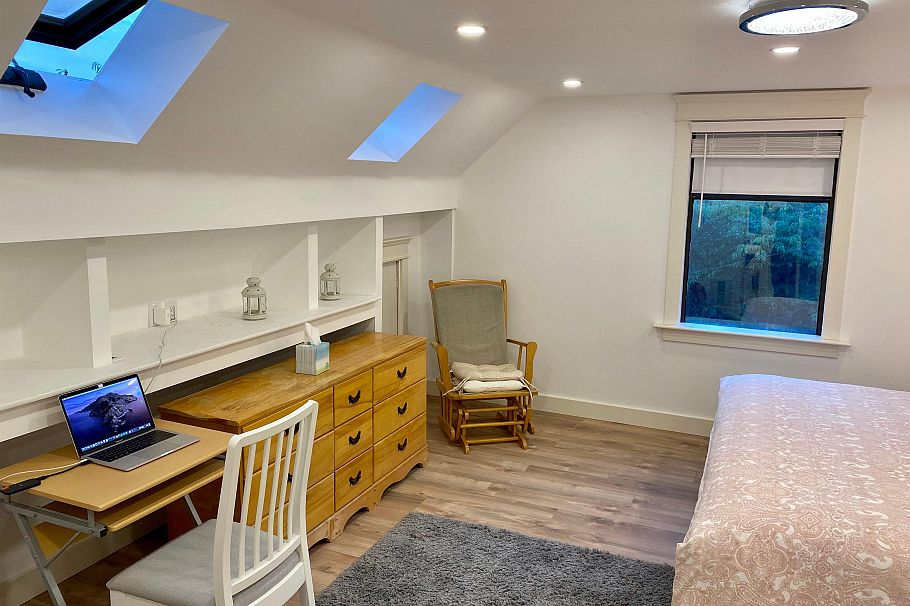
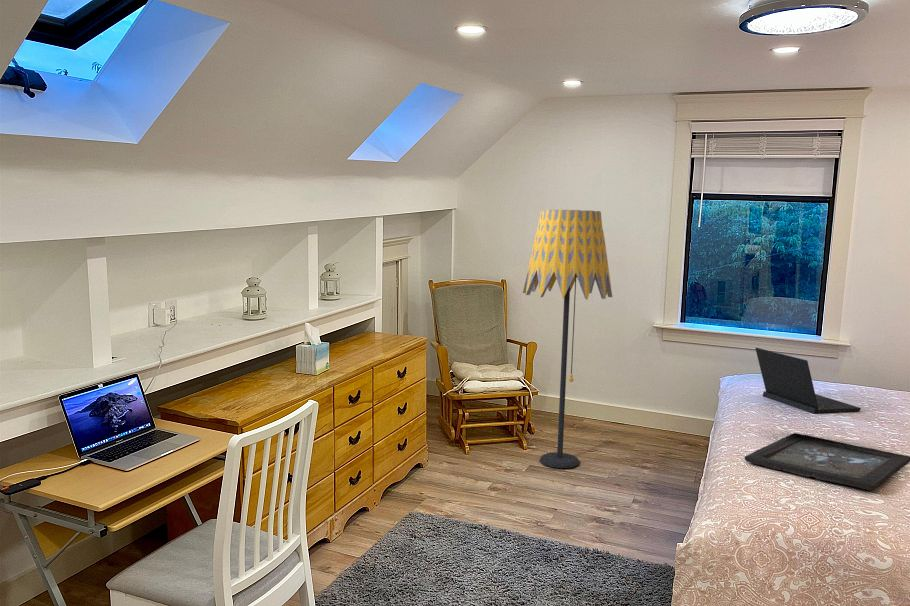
+ laptop computer (806, 378)
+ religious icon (828, 458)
+ floor lamp (565, 338)
